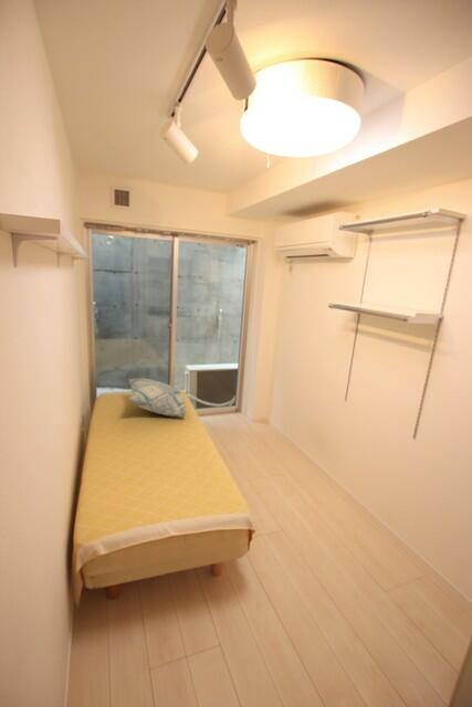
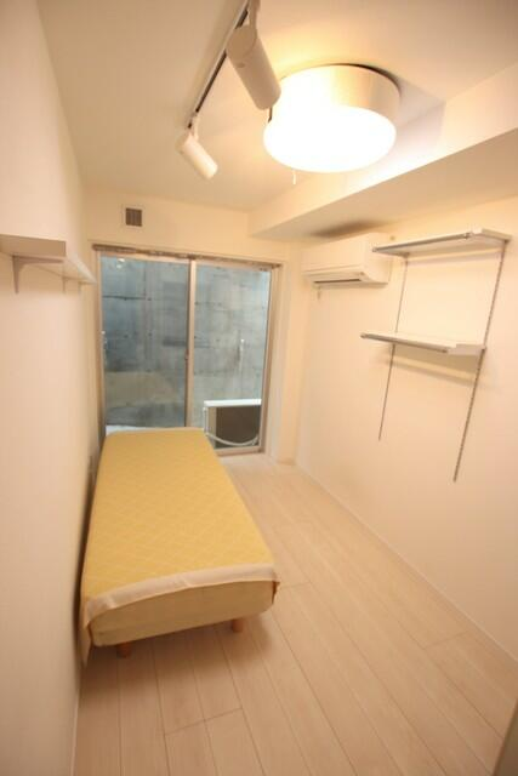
- decorative pillow (155, 397)
